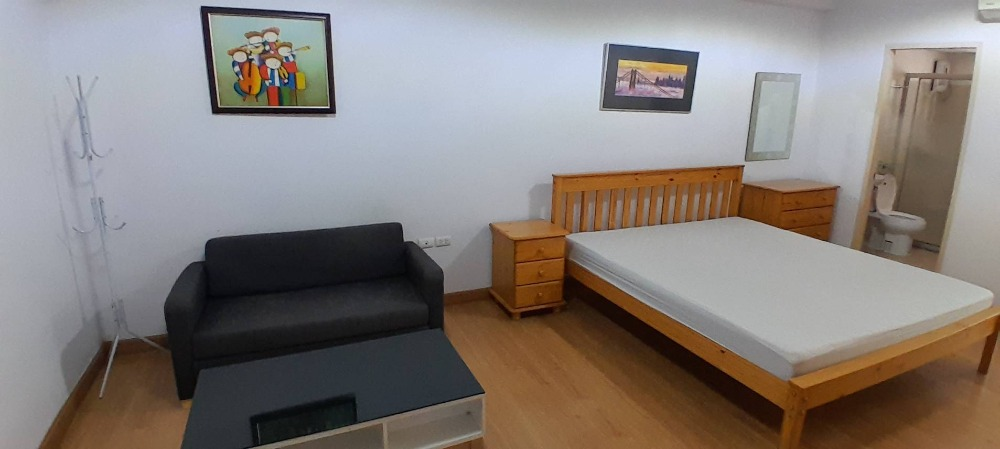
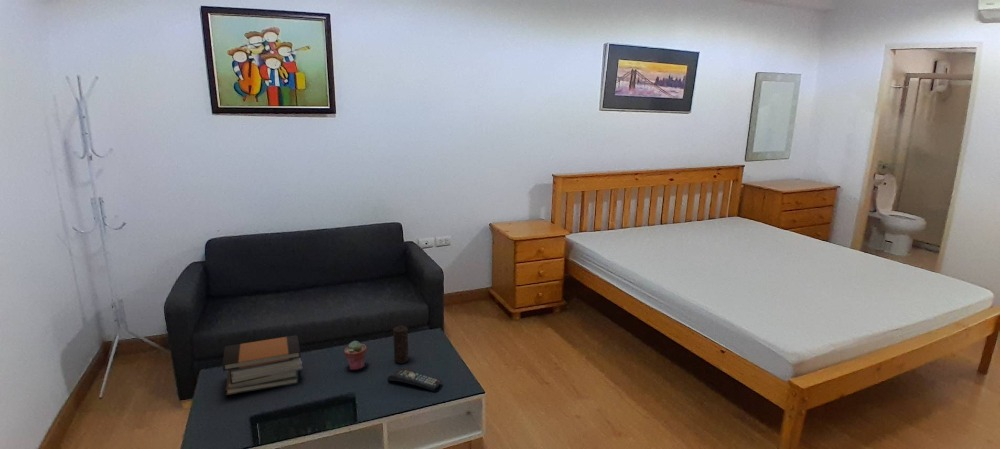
+ remote control (414, 379)
+ candle (400, 344)
+ book stack (264, 364)
+ potted succulent (355, 353)
